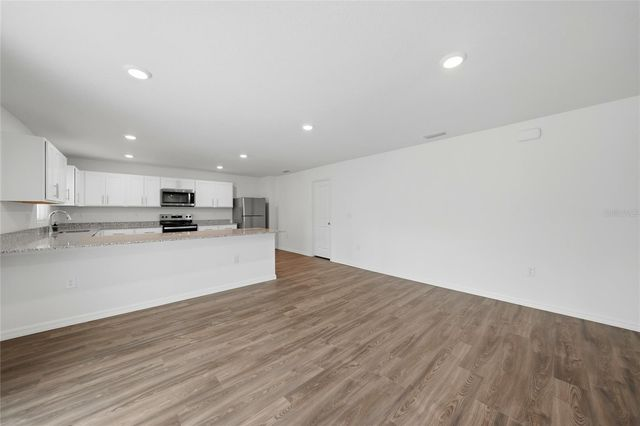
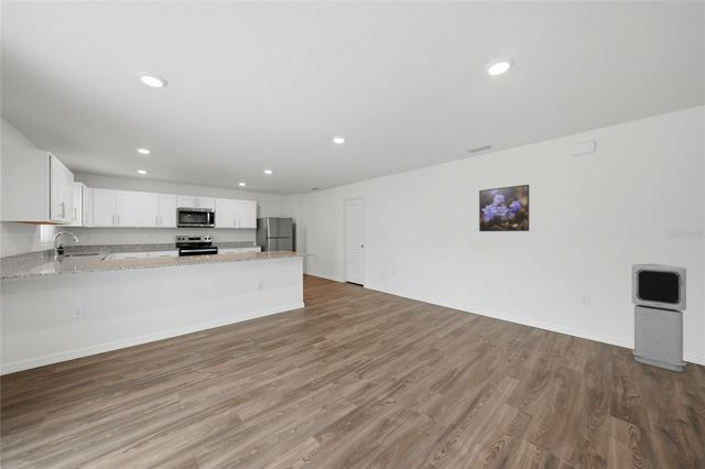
+ air purifier (655, 313)
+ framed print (502, 209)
